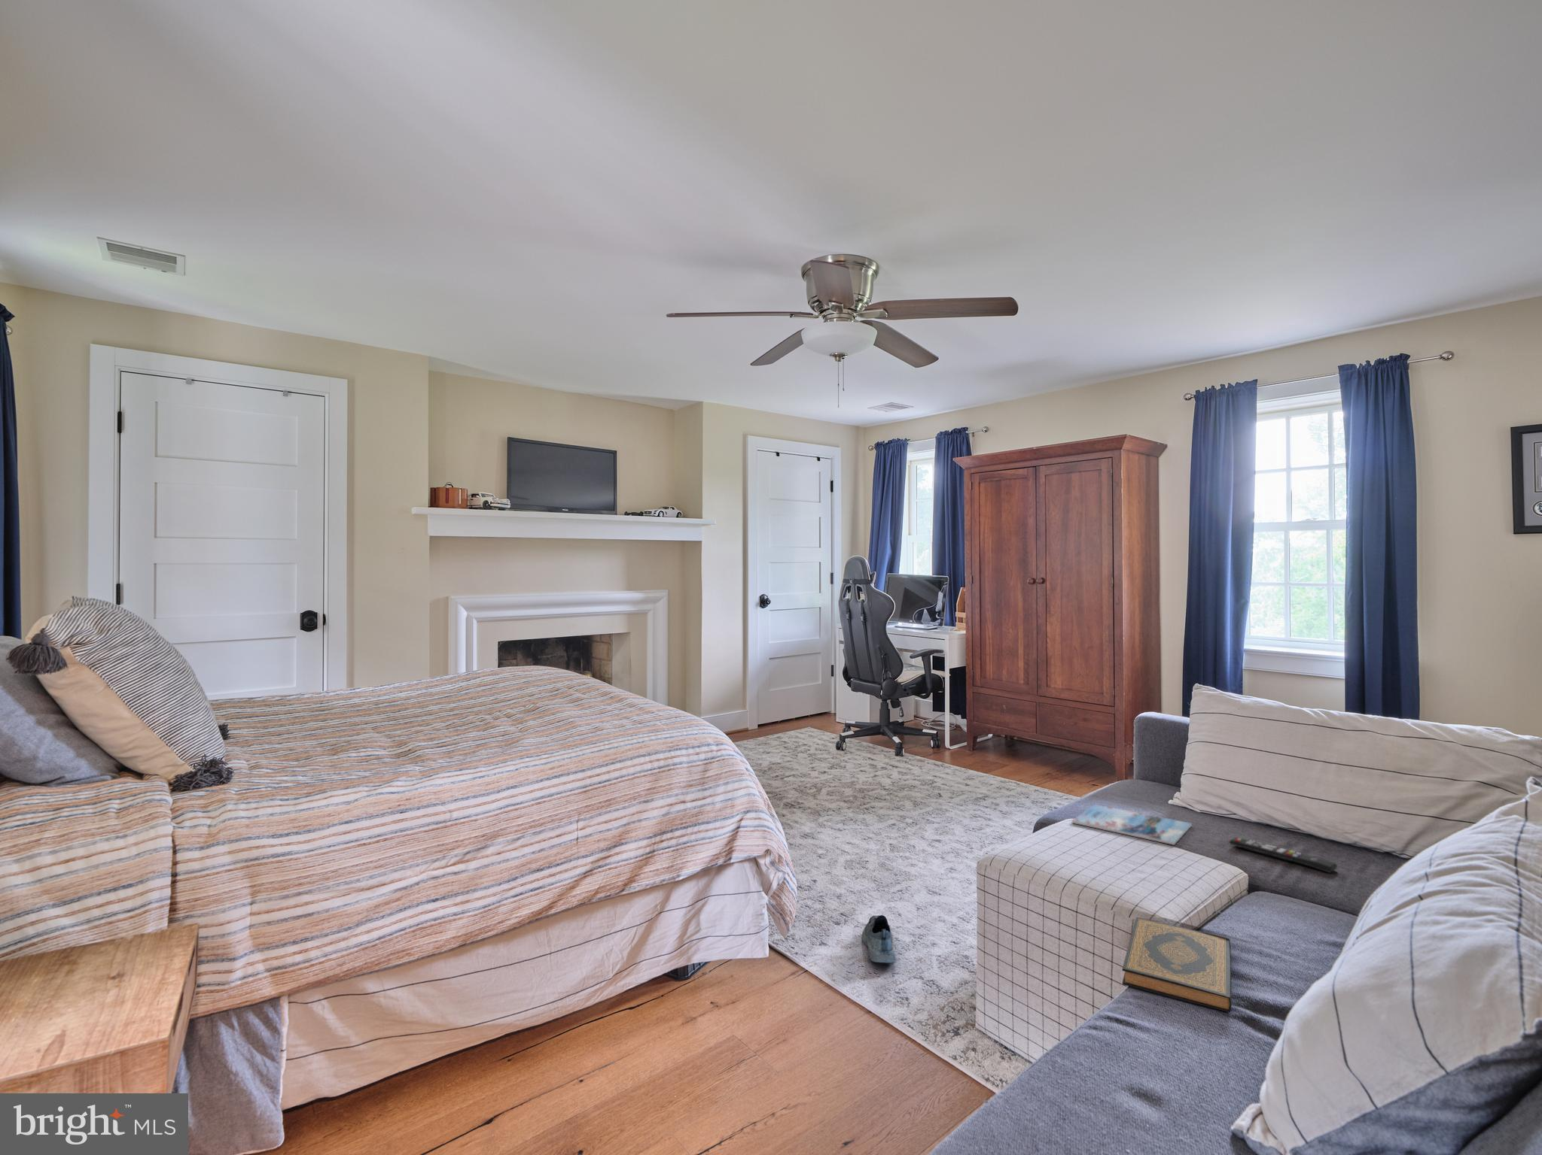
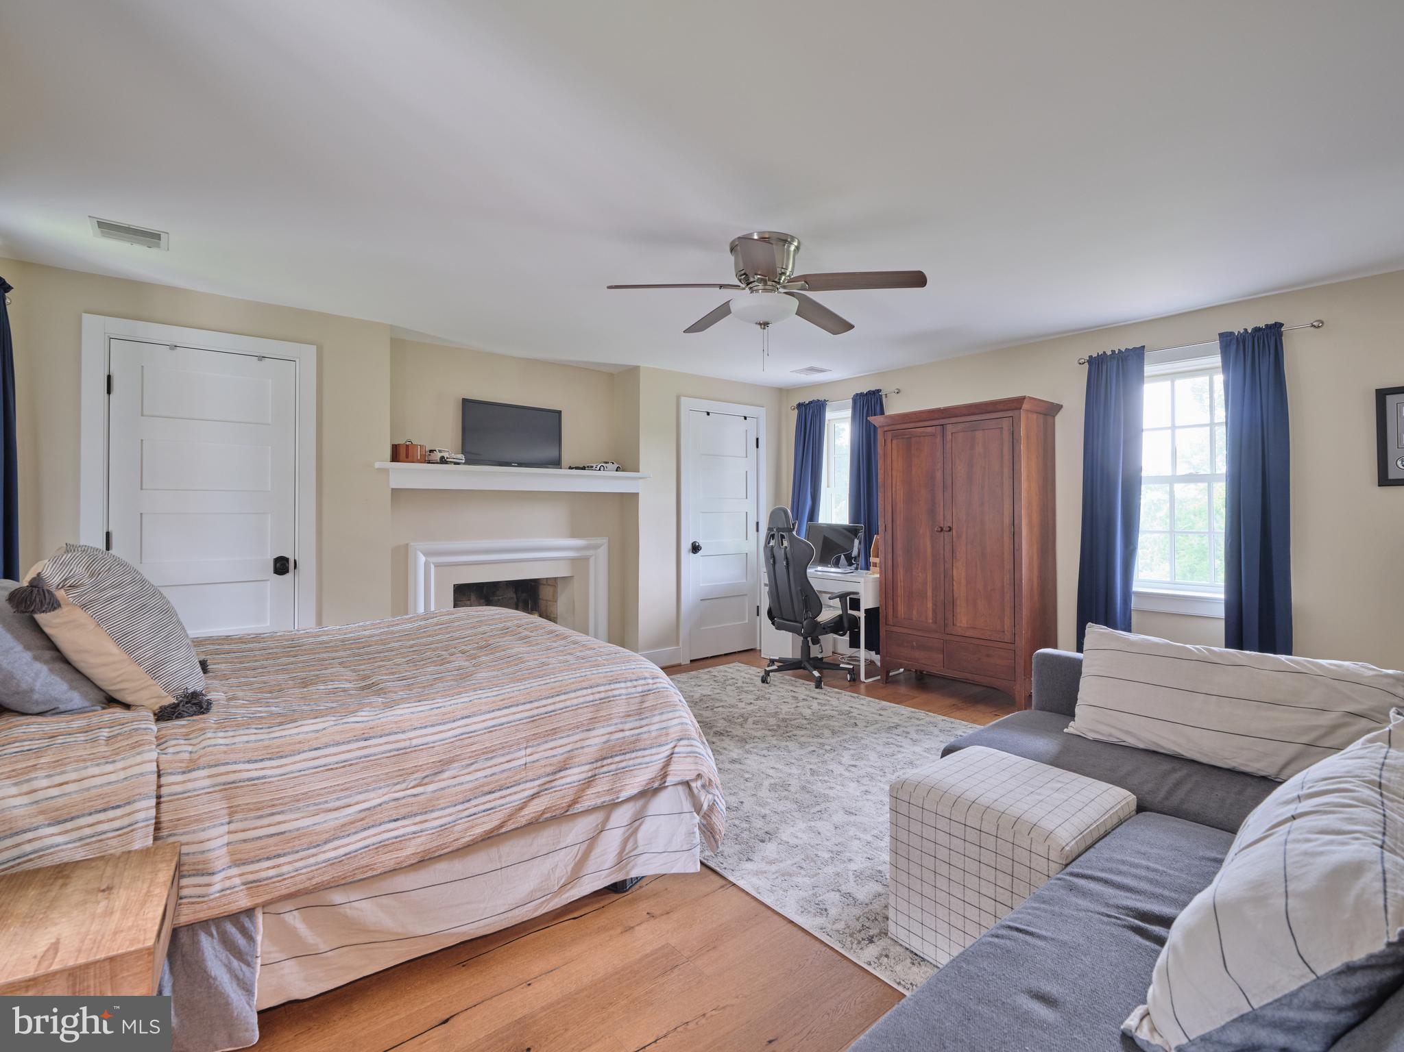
- hardback book (1178, 960)
- magazine (1130, 823)
- shoe (878, 931)
- remote control (1281, 853)
